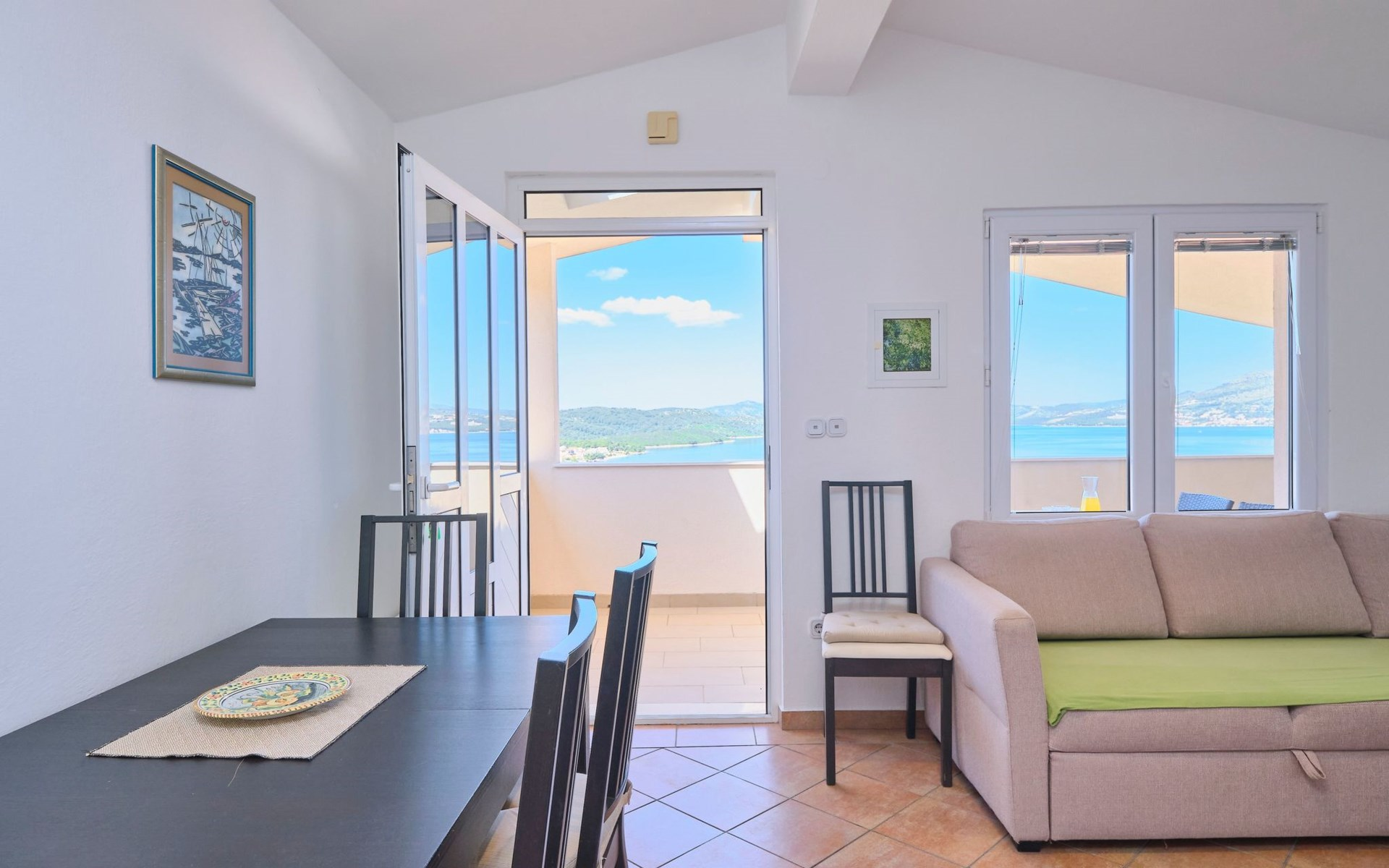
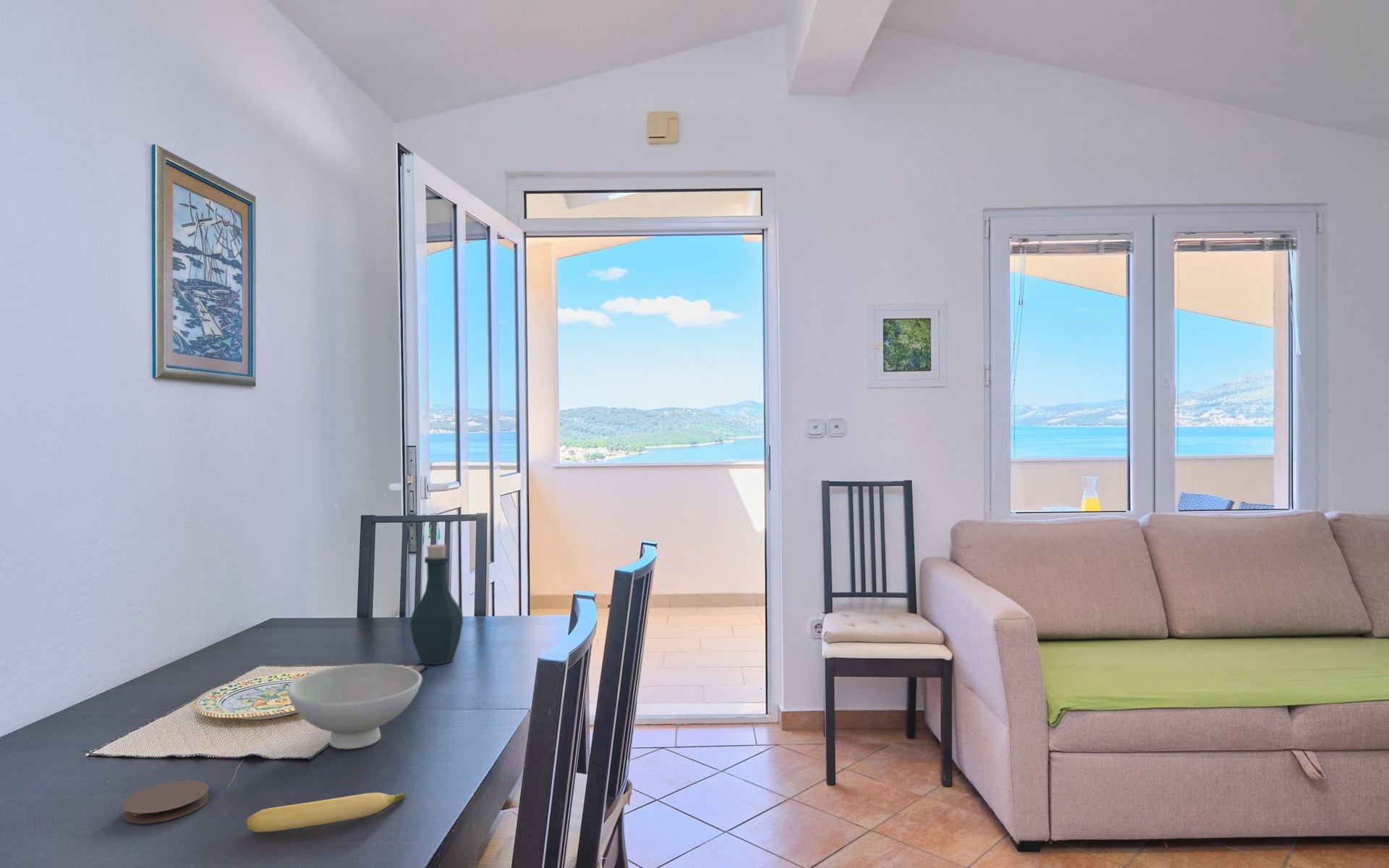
+ banana (326, 807)
+ coaster (166, 801)
+ bowl (357, 710)
+ bottle (436, 603)
